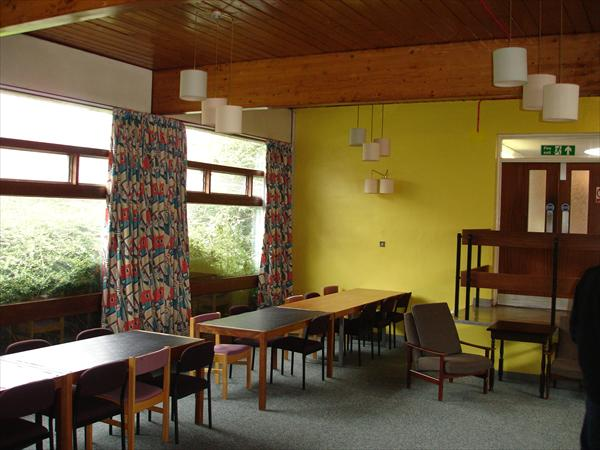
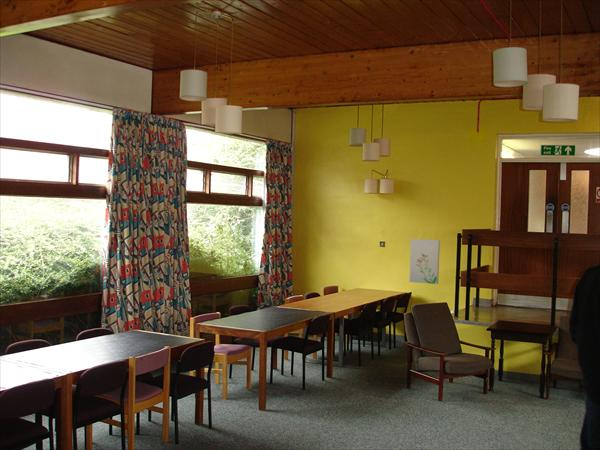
+ wall art (424, 261)
